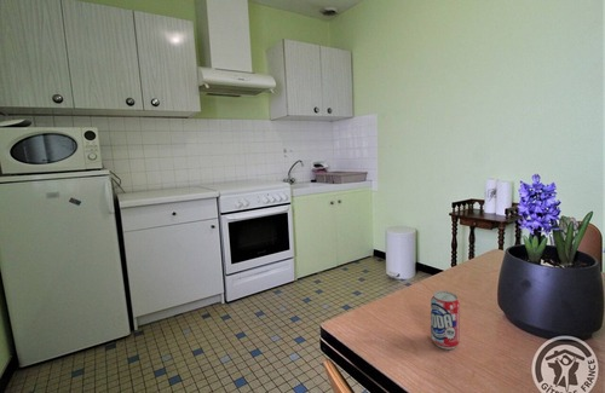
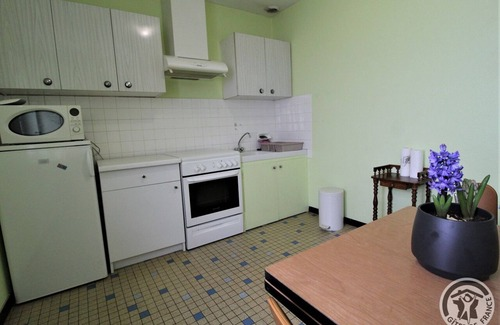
- beverage can (444, 319)
